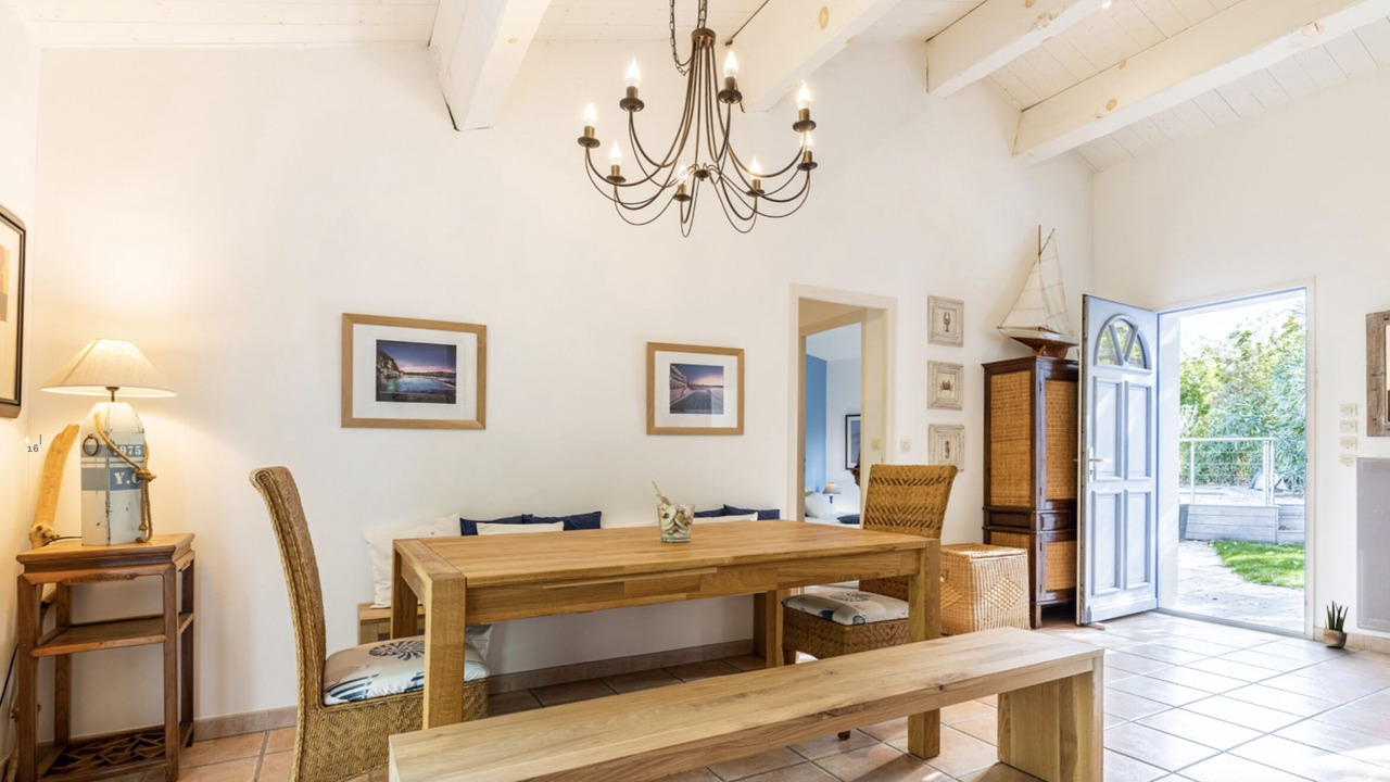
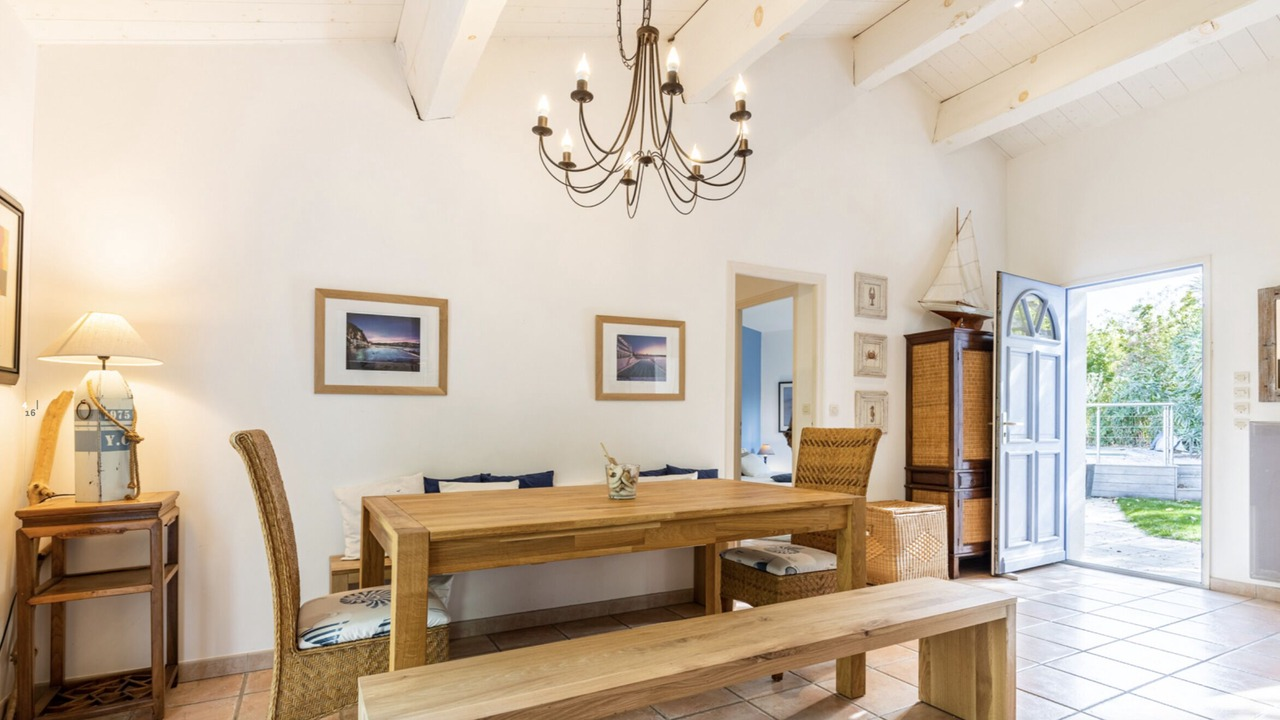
- potted plant (1336, 622)
